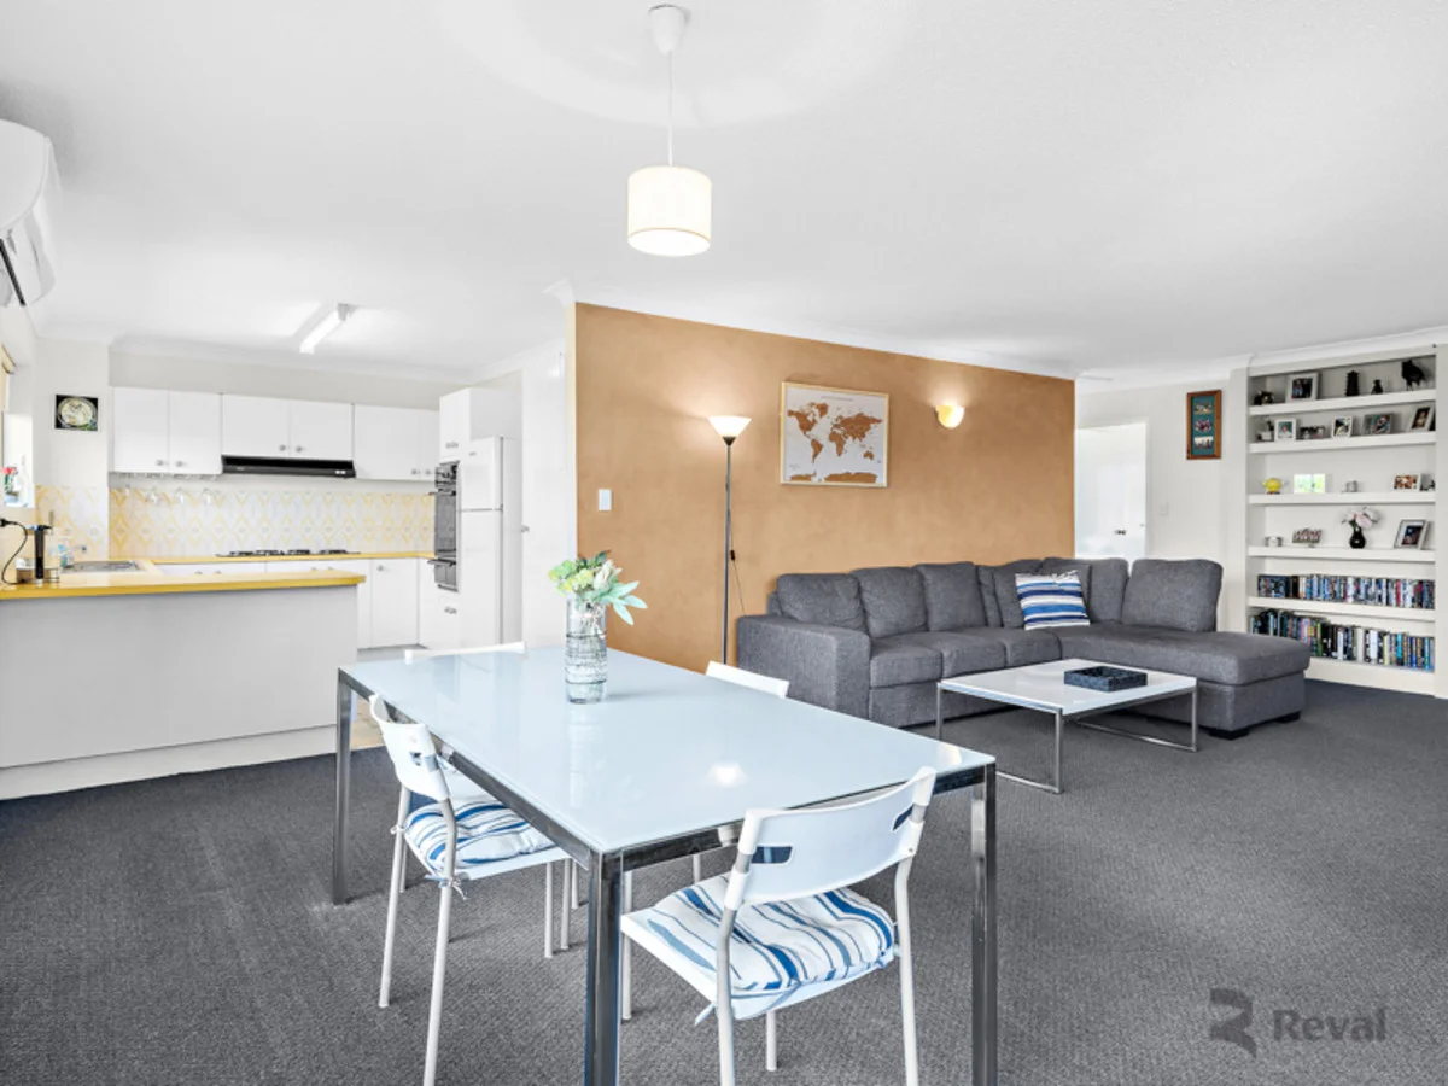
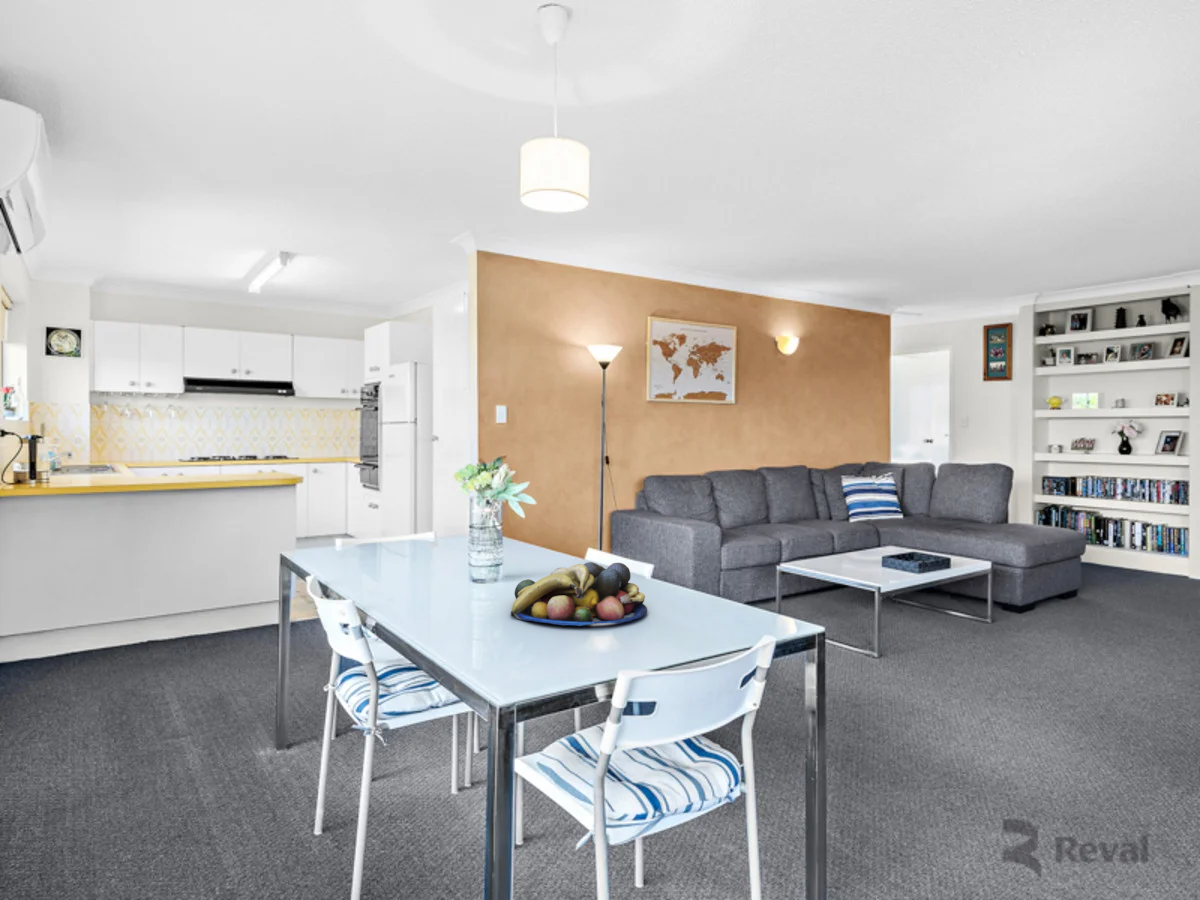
+ fruit bowl (579, 586)
